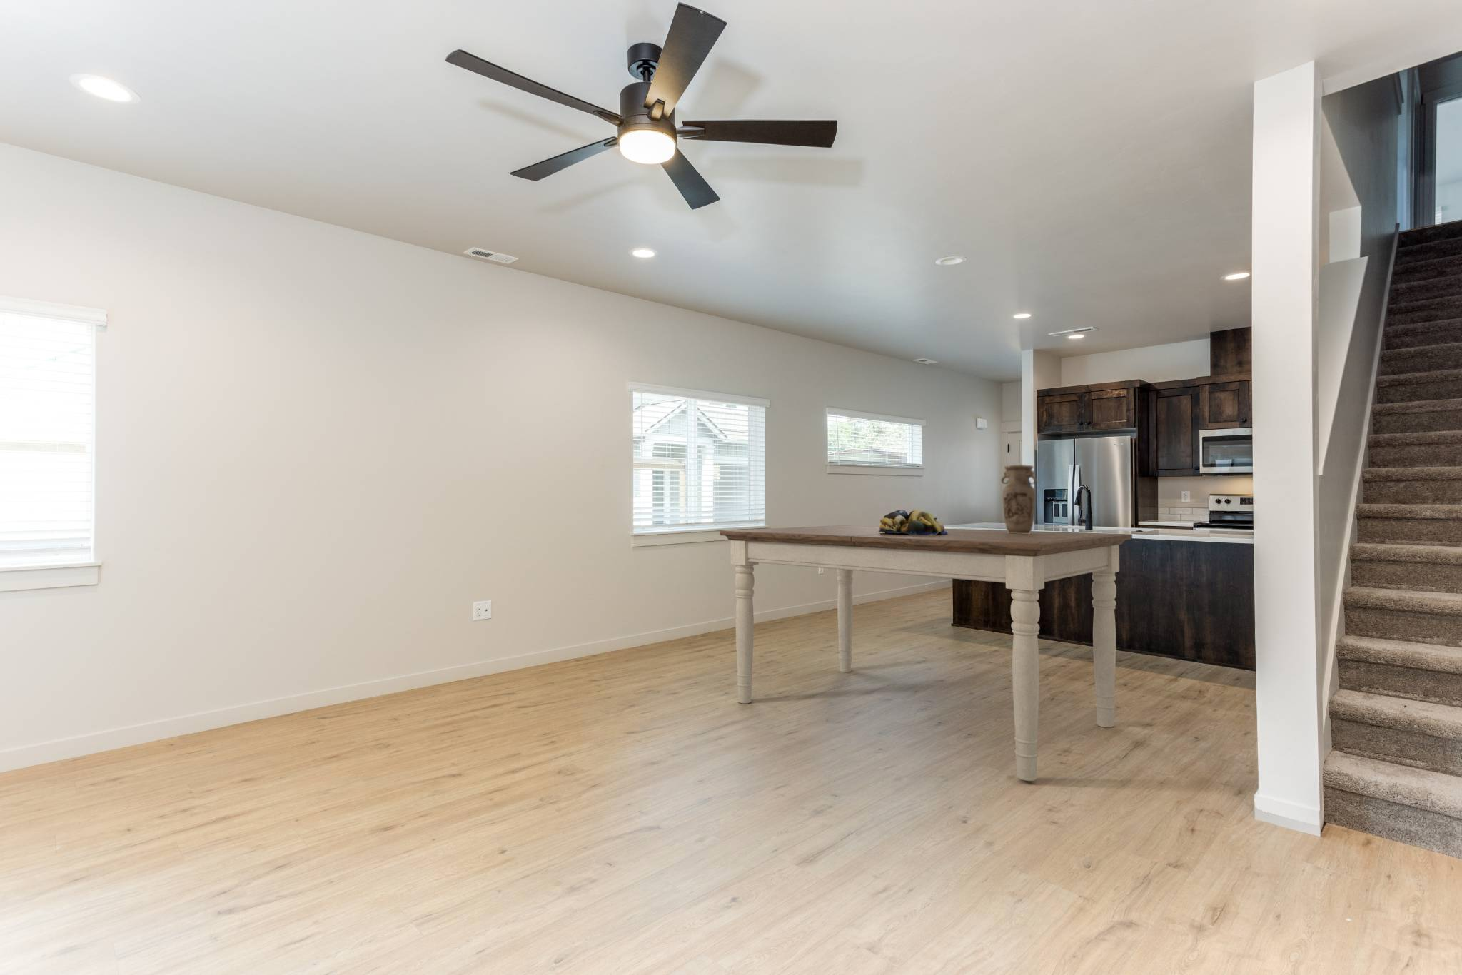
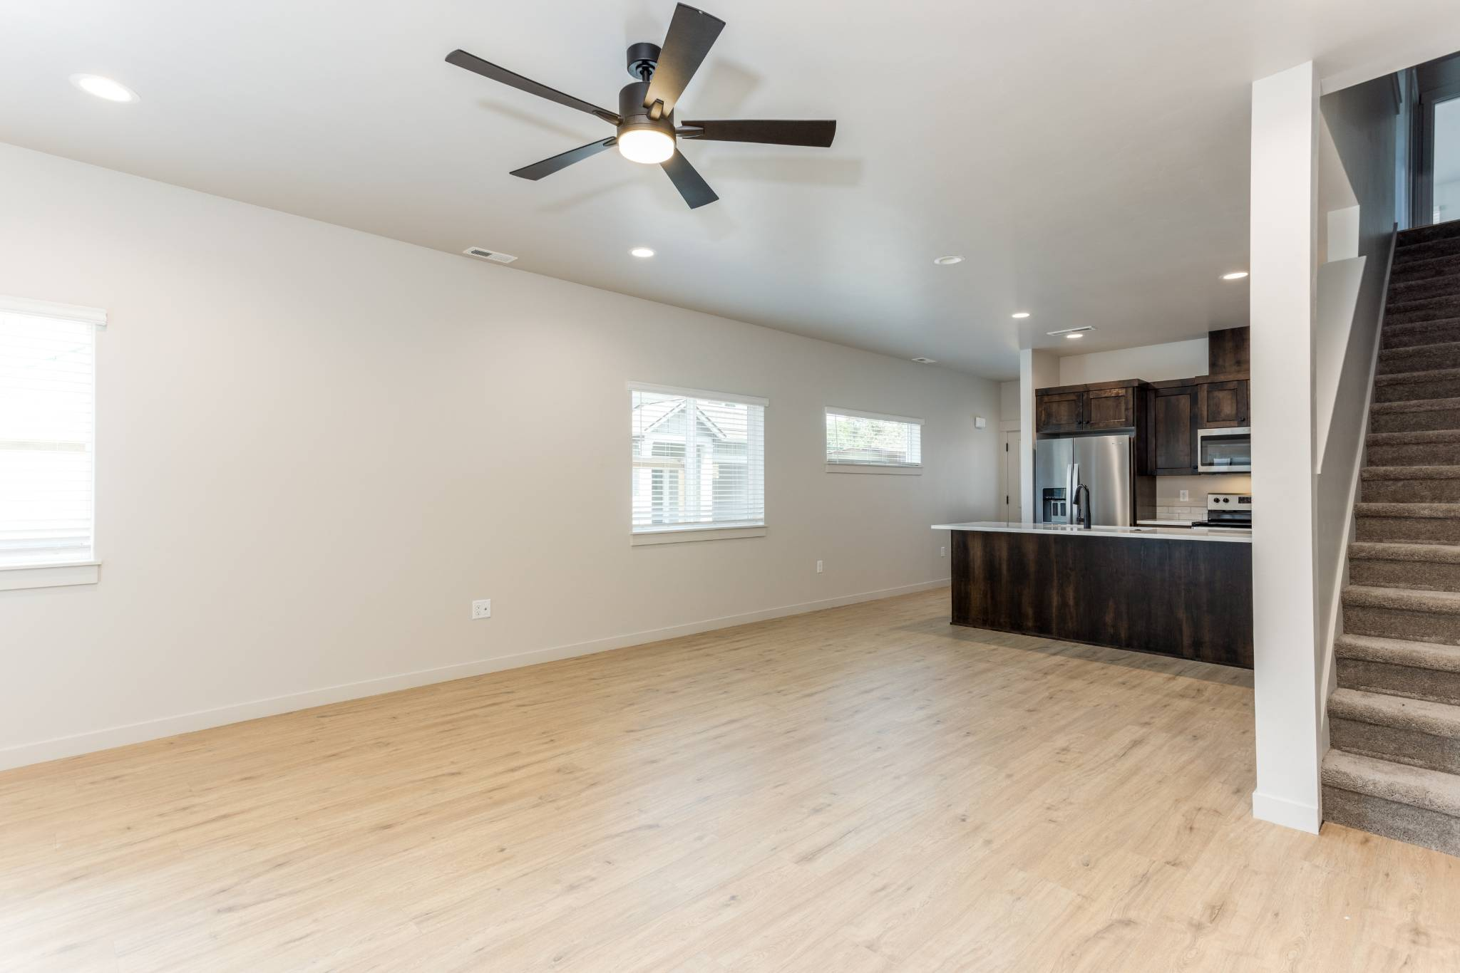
- dining table (918, 576)
- vase (1018, 498)
- fruit bowl (913, 520)
